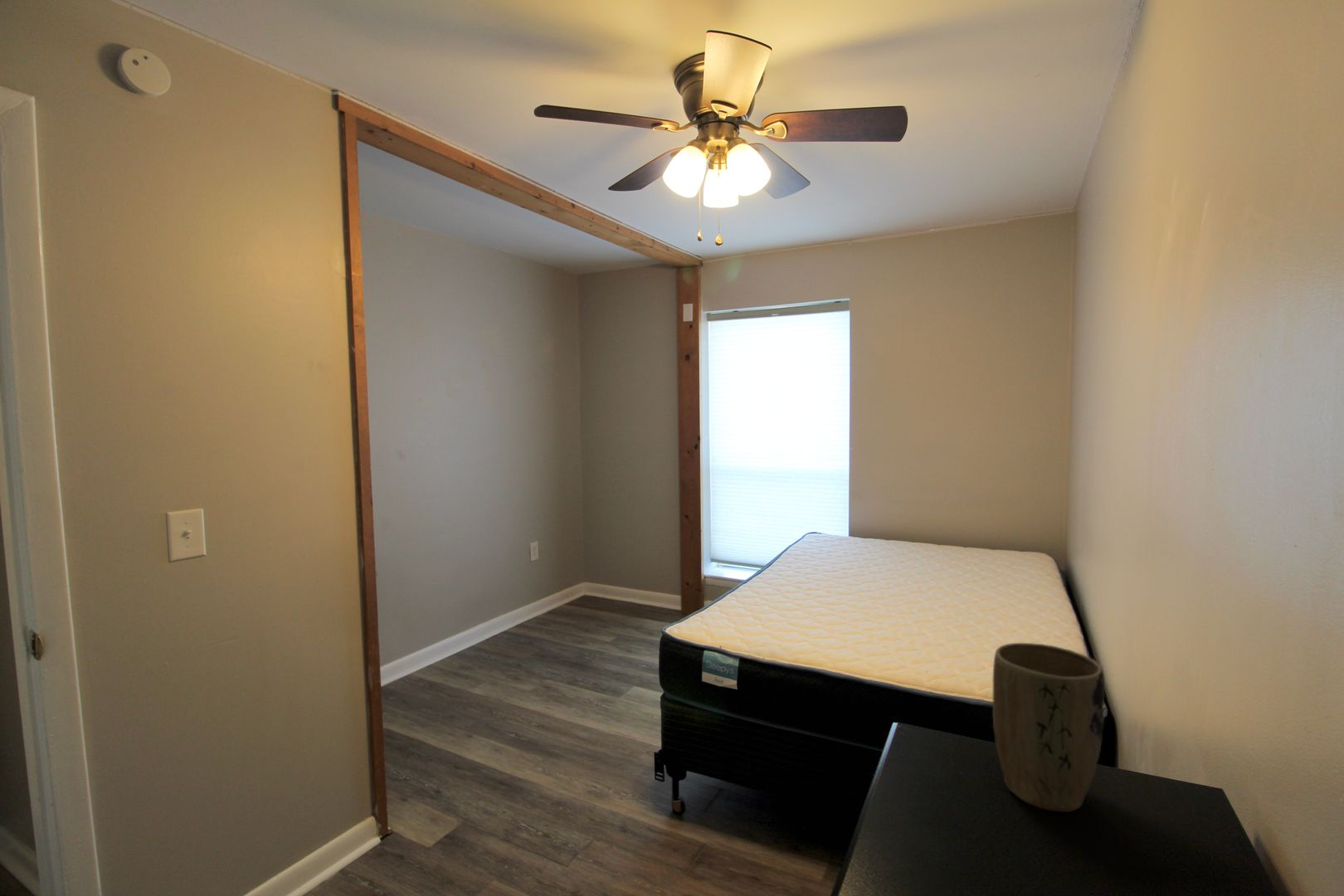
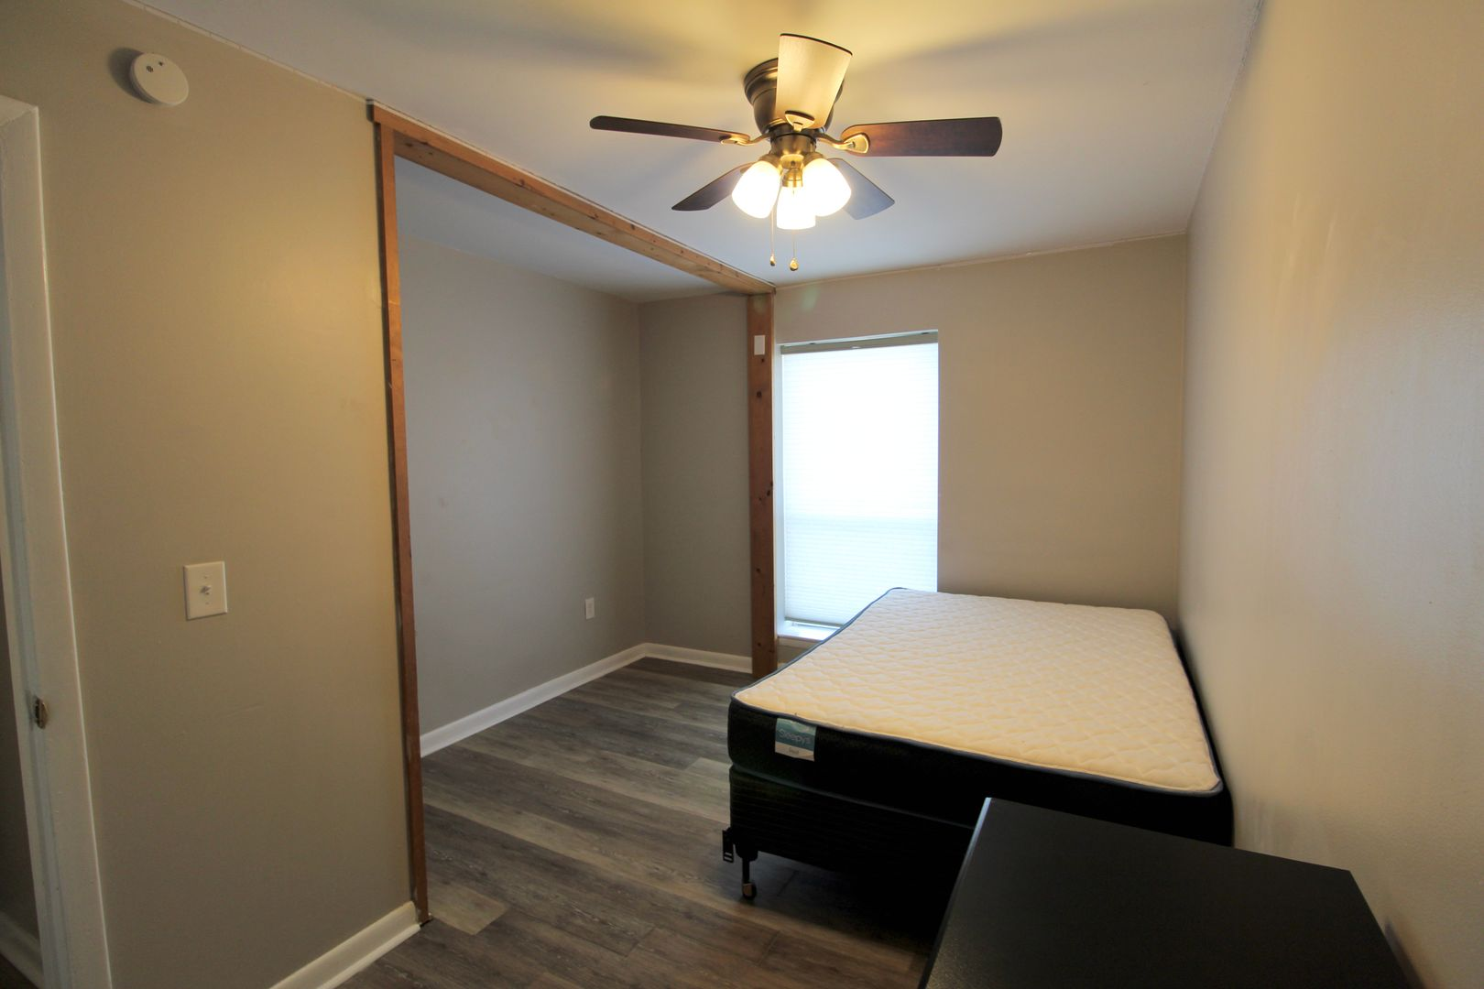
- plant pot (1045, 725)
